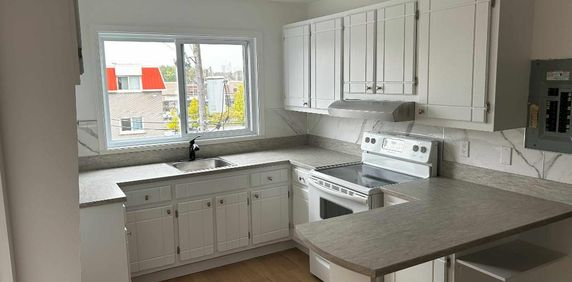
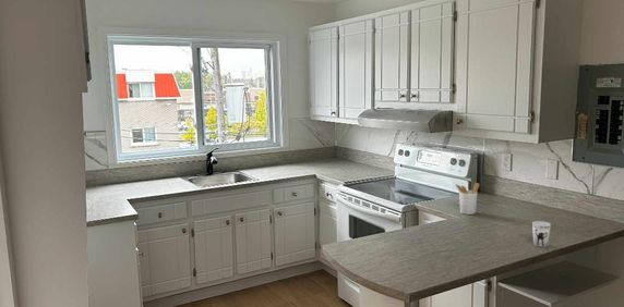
+ utensil holder (465, 197)
+ cup (540, 234)
